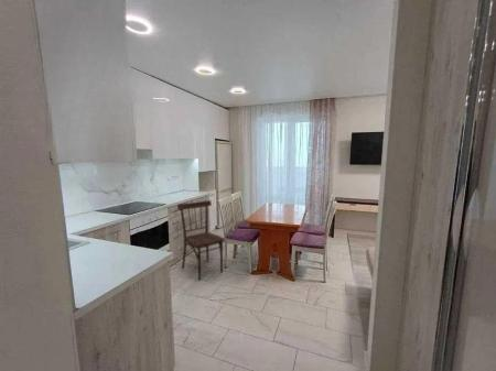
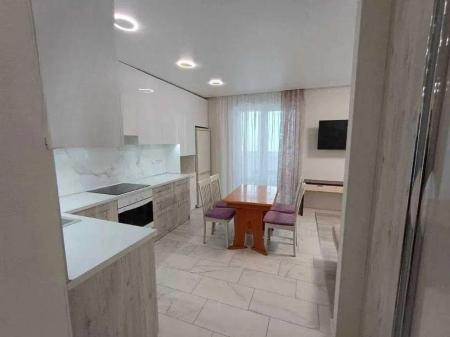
- dining chair (202, 238)
